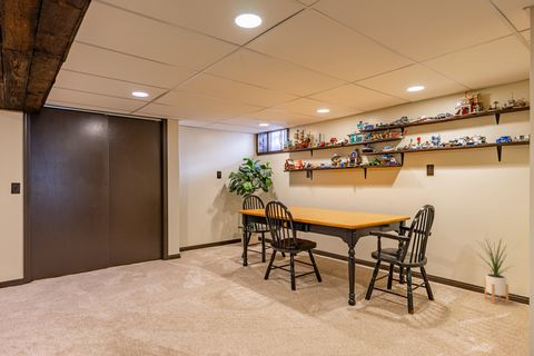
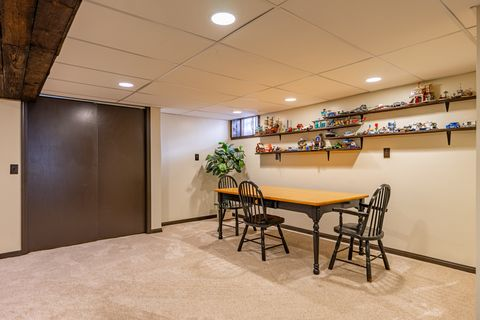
- house plant (496, 267)
